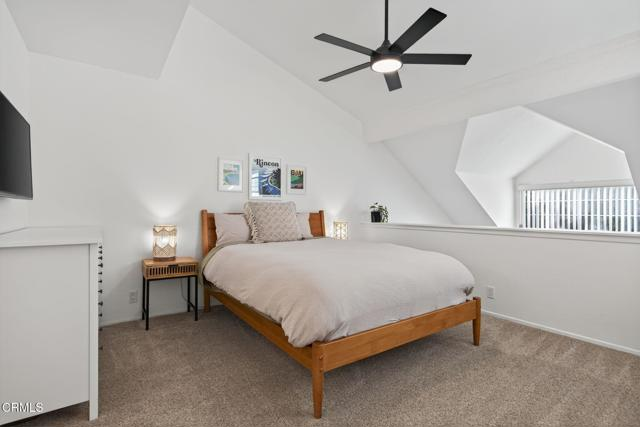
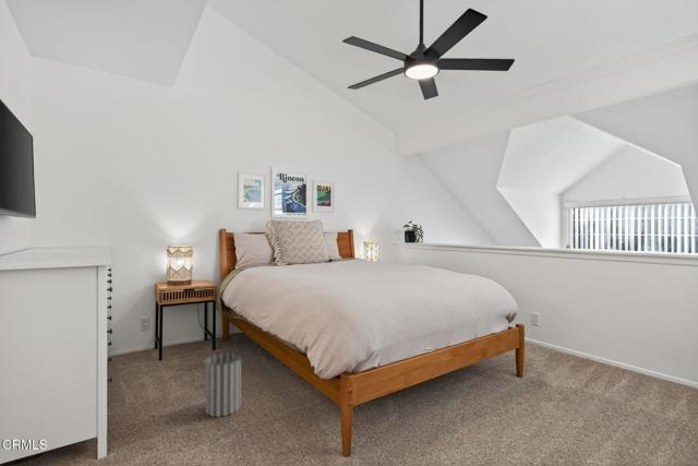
+ wastebasket (222, 383)
